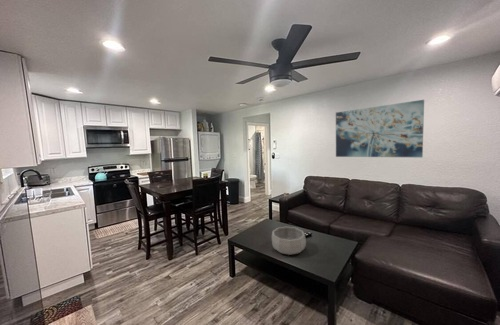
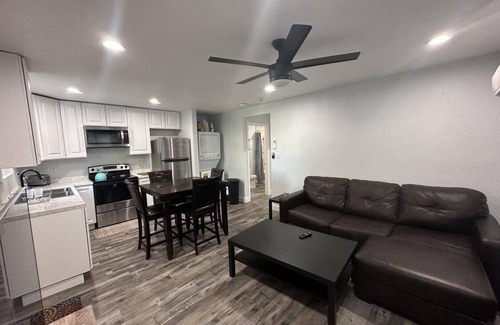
- decorative bowl (288, 240)
- wall art (373, 132)
